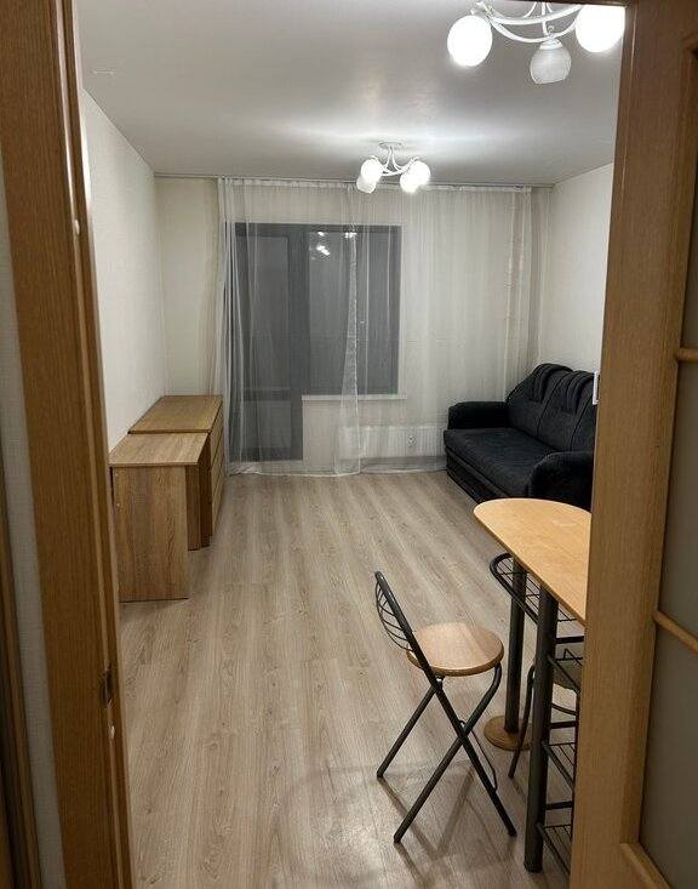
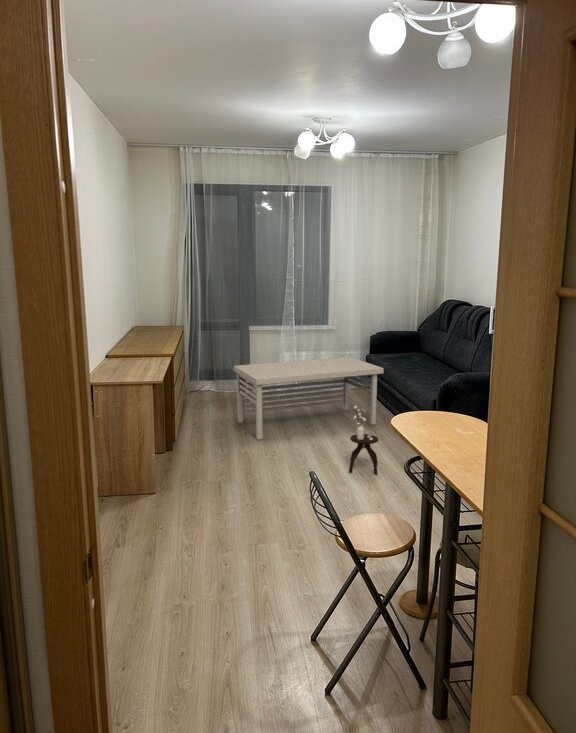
+ side table (364, 436)
+ coffee table (307, 395)
